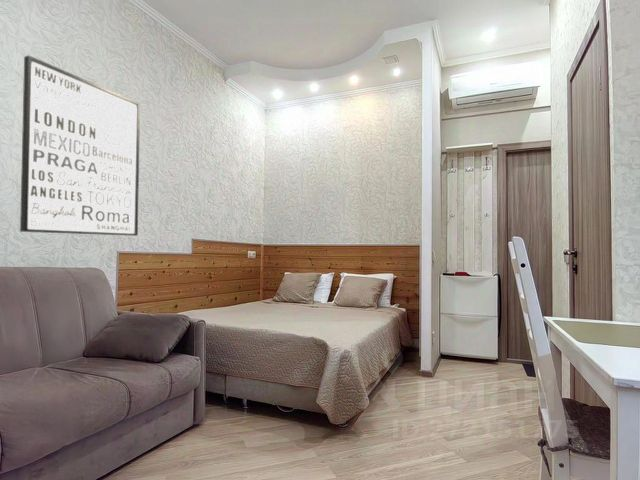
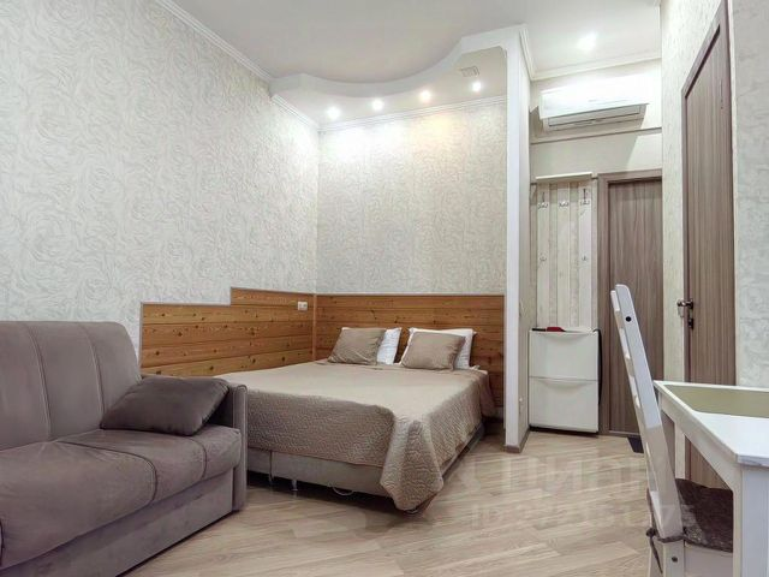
- wall art (88, 158)
